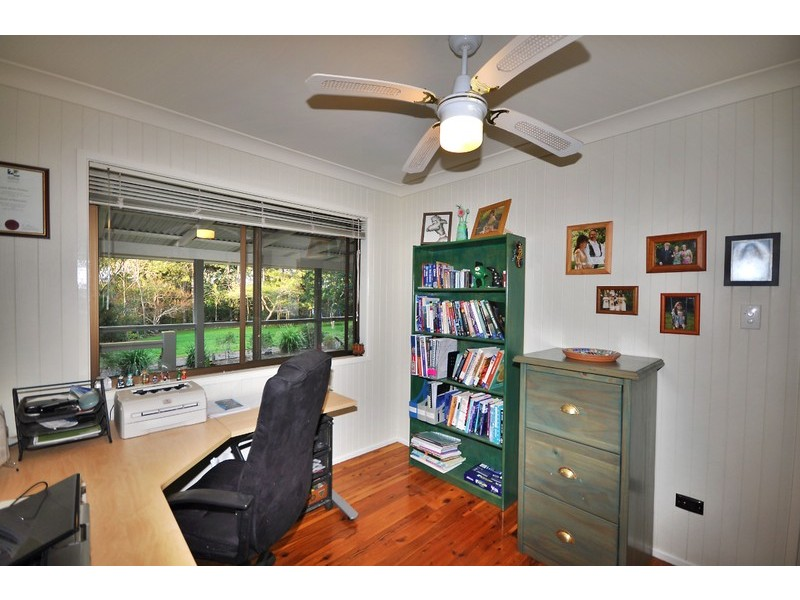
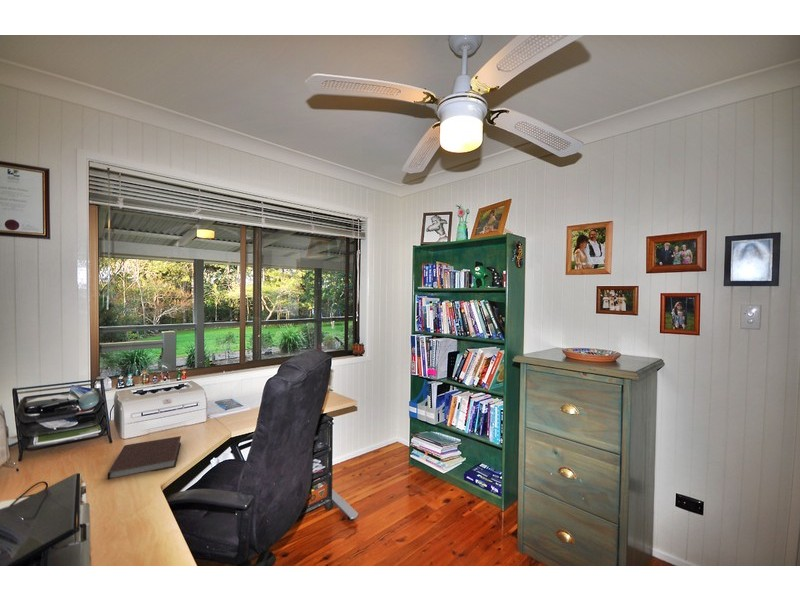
+ notebook (148, 455)
